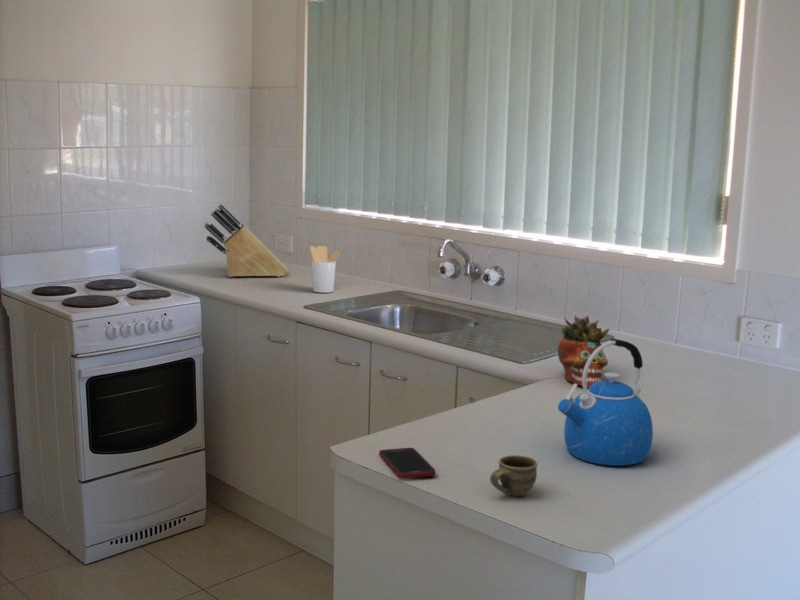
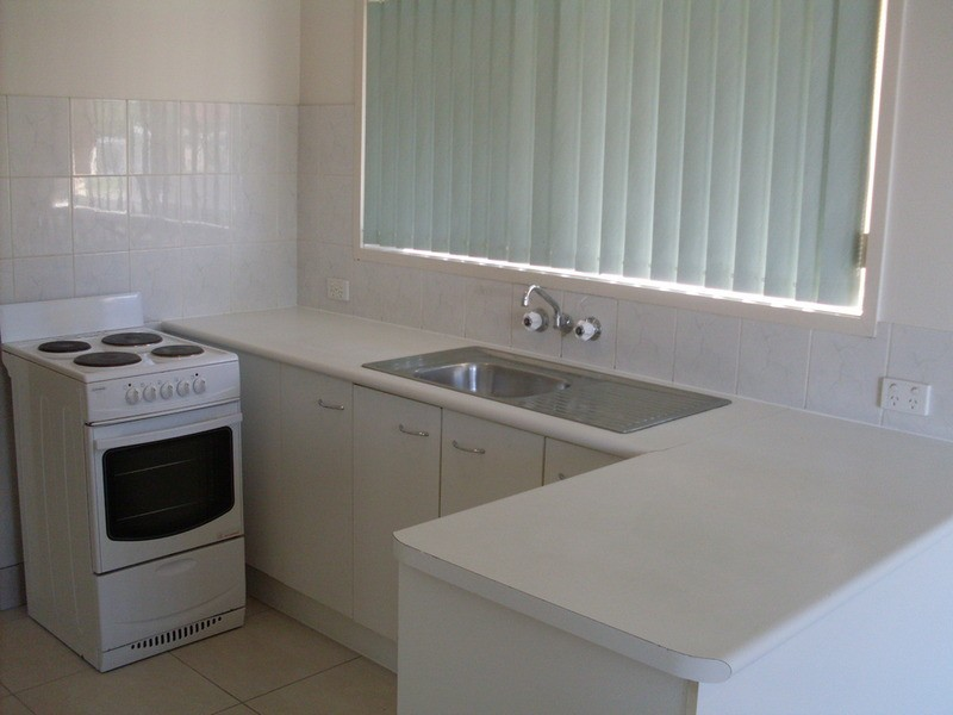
- cell phone (406, 462)
- knife block (246, 240)
- utensil holder (321, 267)
- succulent planter (585, 349)
- kettle (602, 398)
- cup (511, 478)
